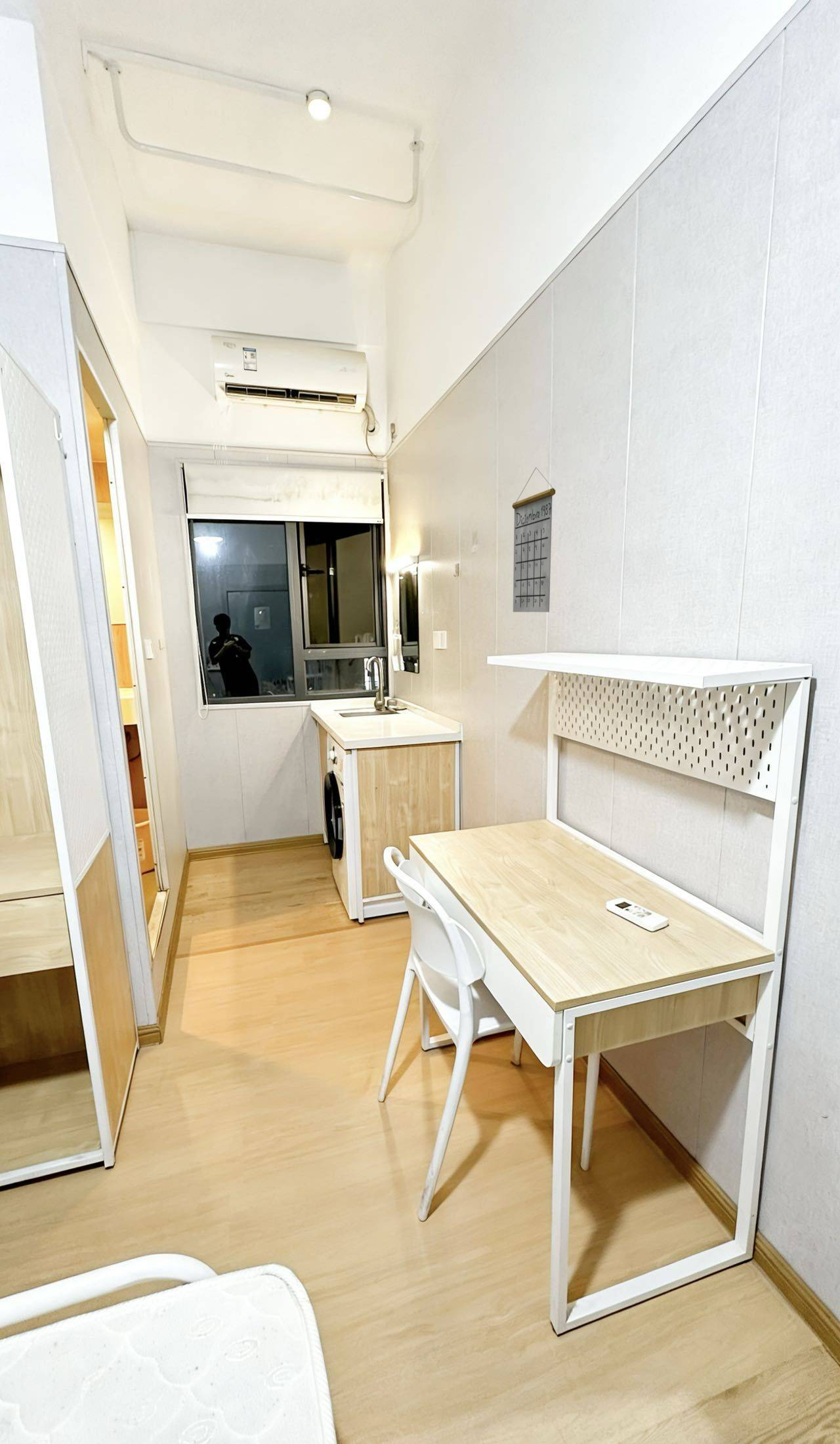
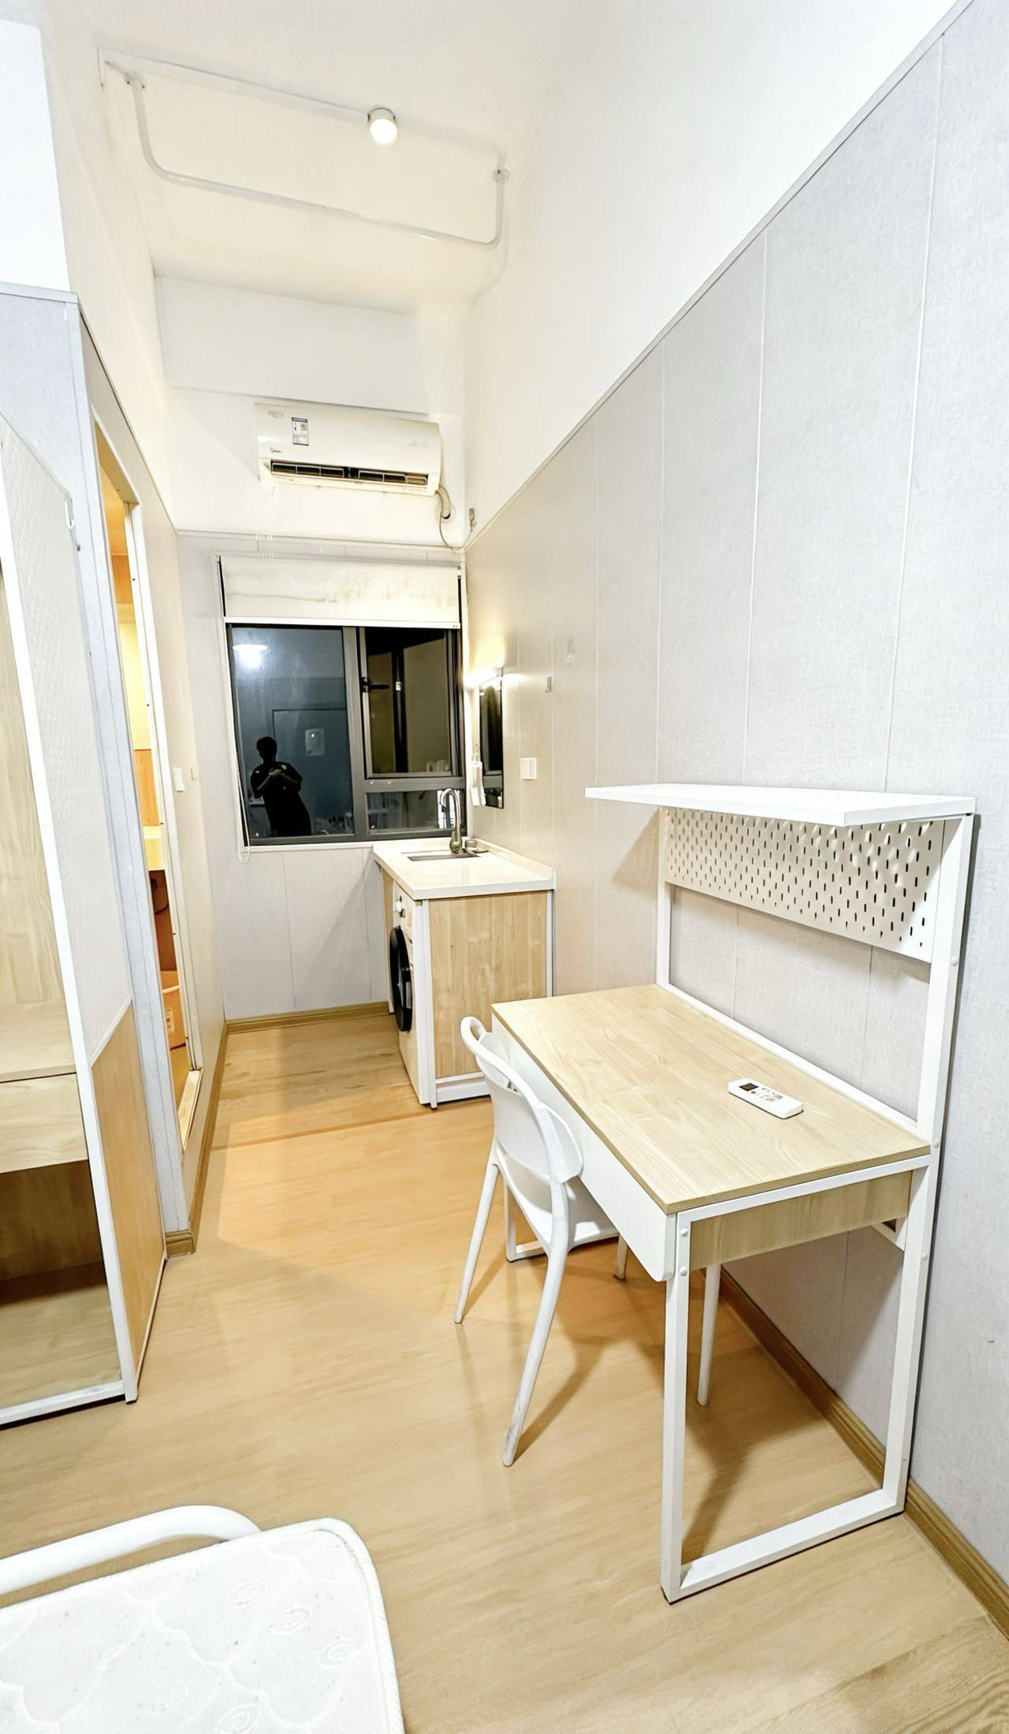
- calendar (532, 541)
